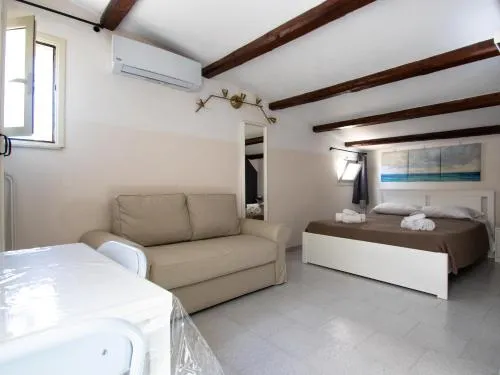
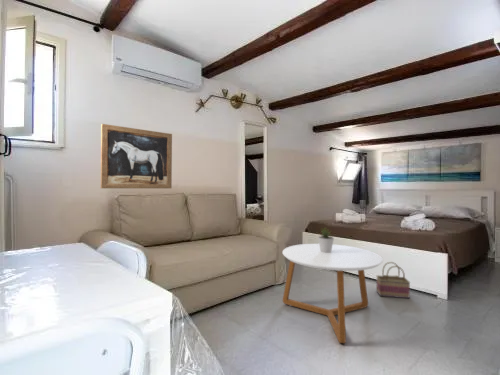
+ basket (392, 279)
+ potted plant (326, 239)
+ wall art (139, 158)
+ coffee table (337, 284)
